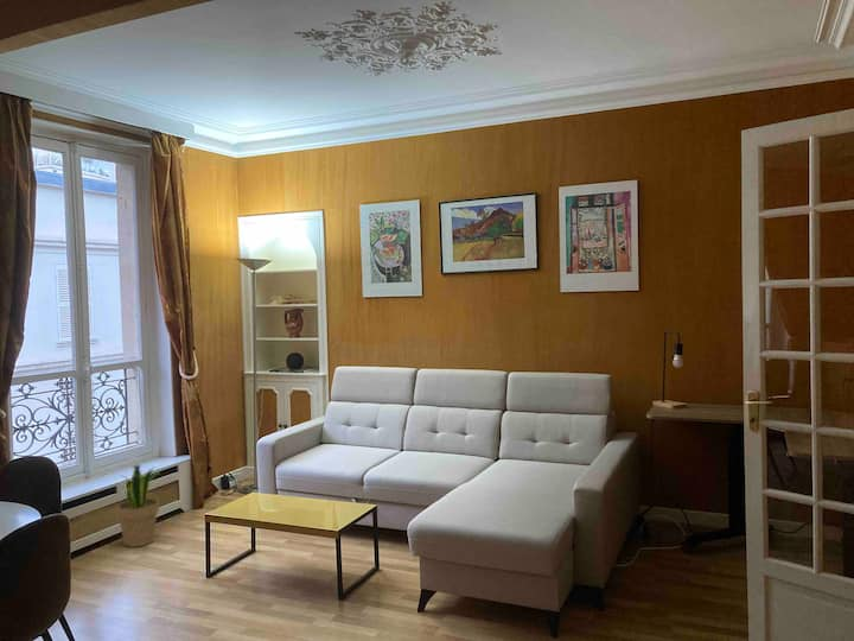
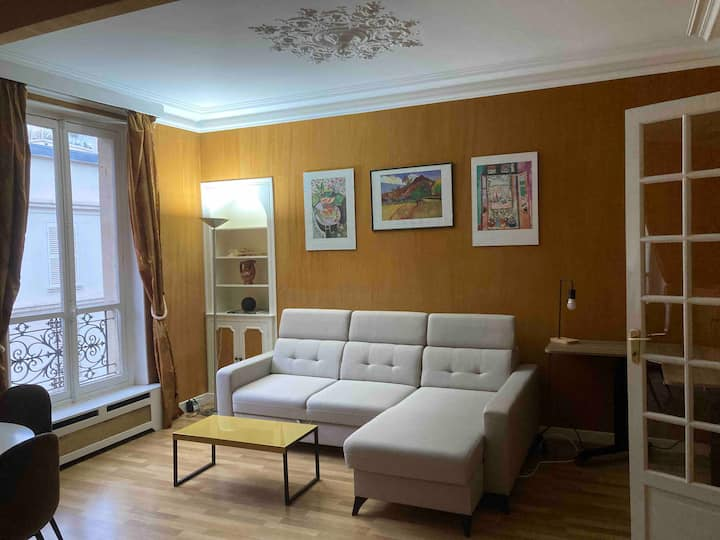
- potted plant (141, 502)
